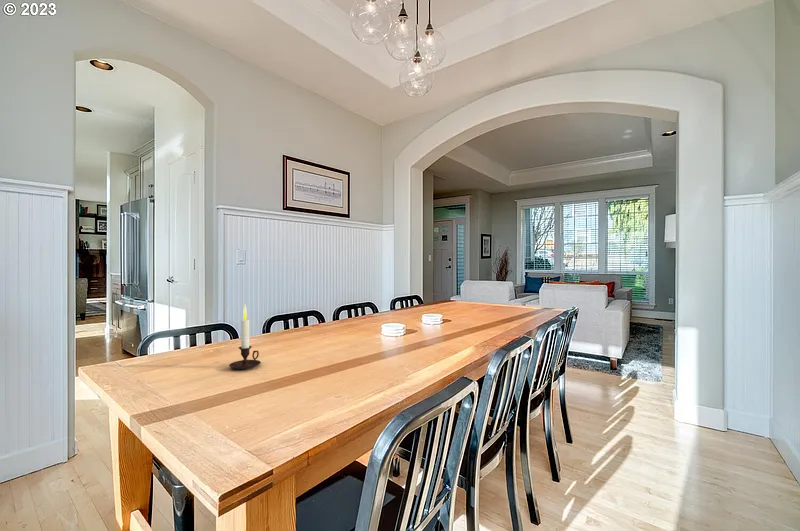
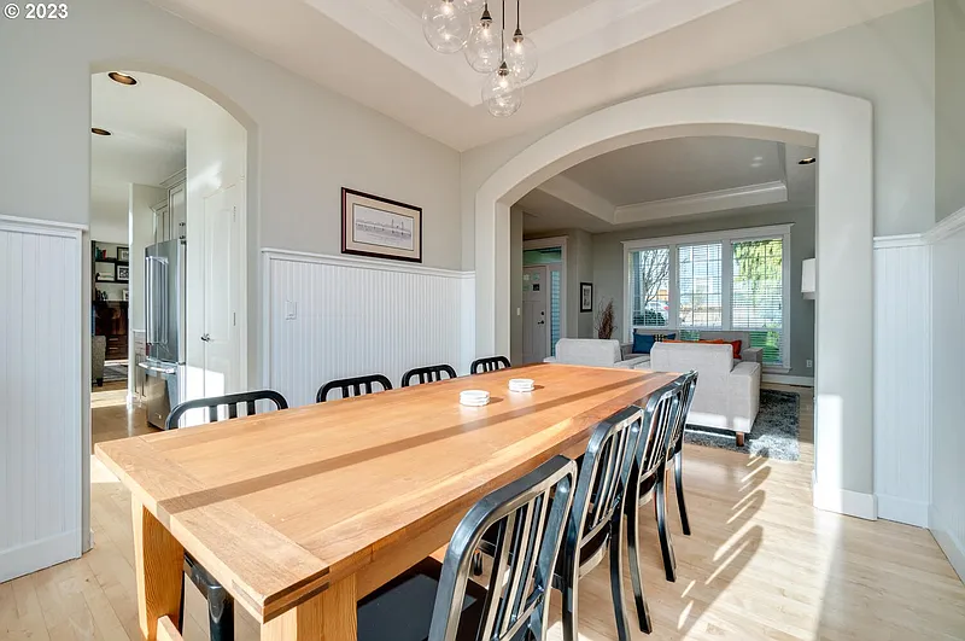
- candle (247, 334)
